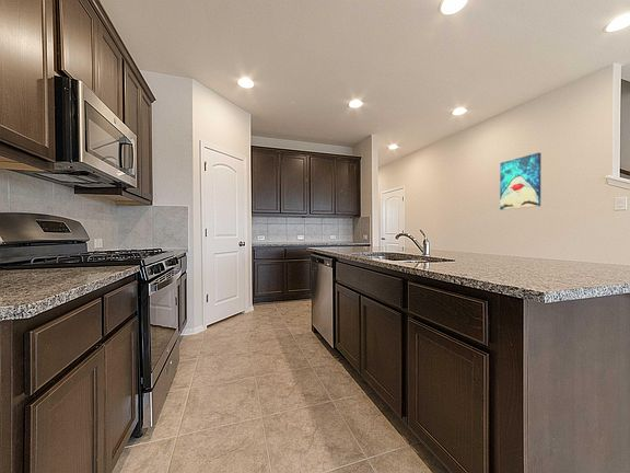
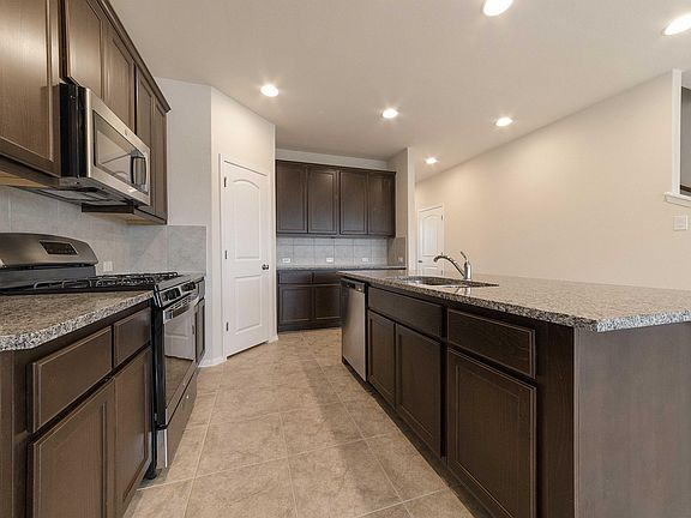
- wall art (518, 183)
